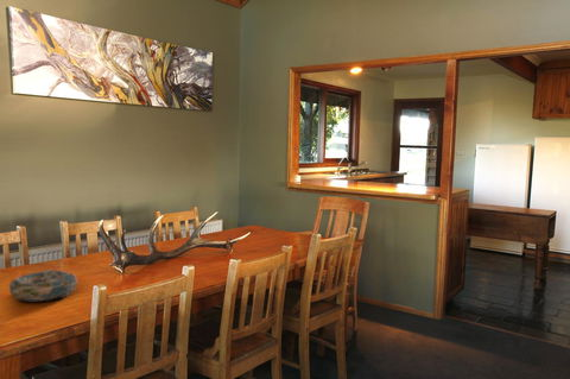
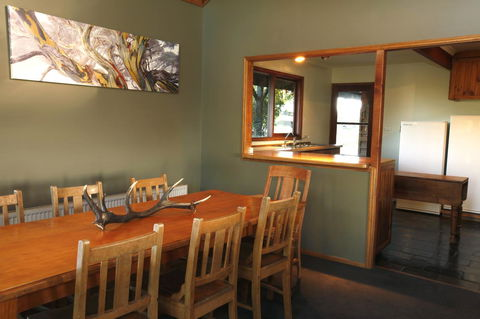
- decorative bowl (44, 285)
